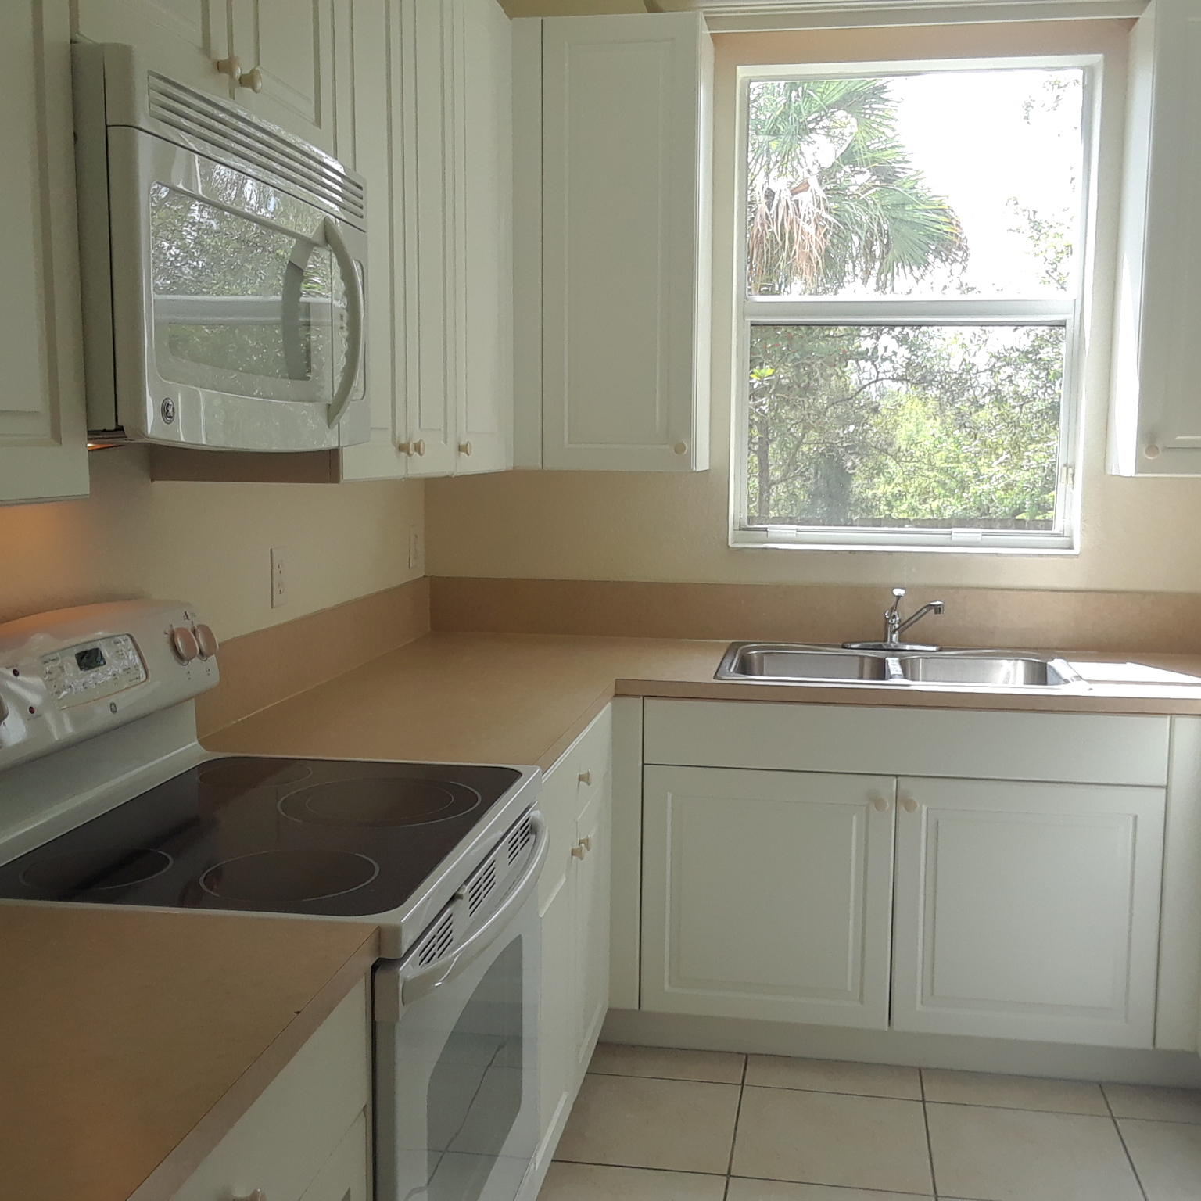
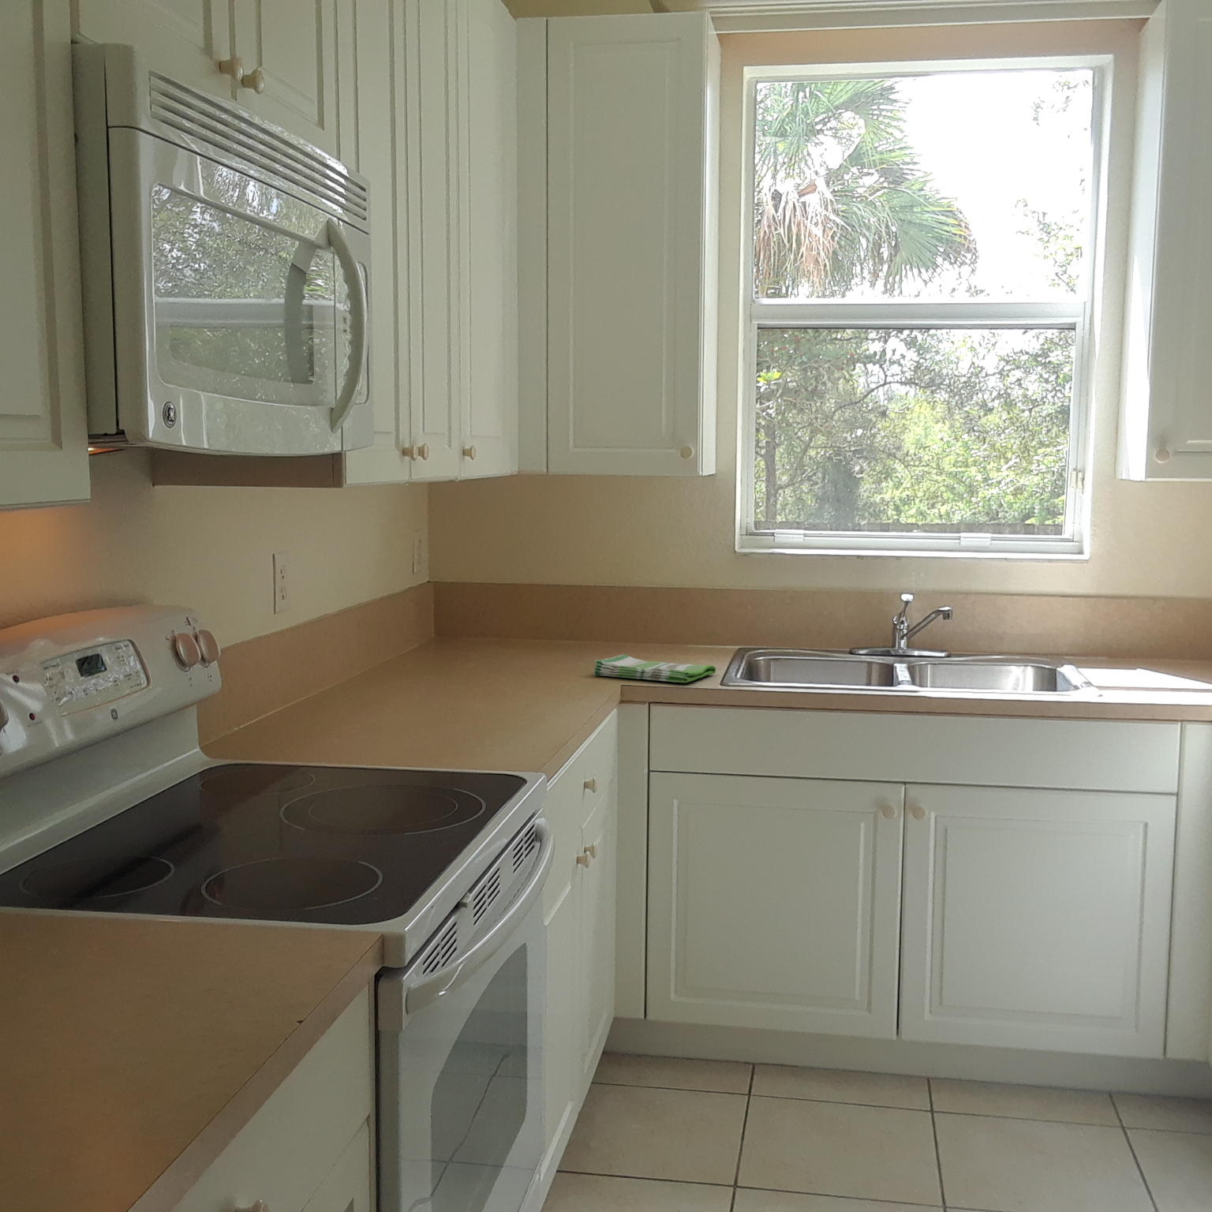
+ dish towel (654, 667)
